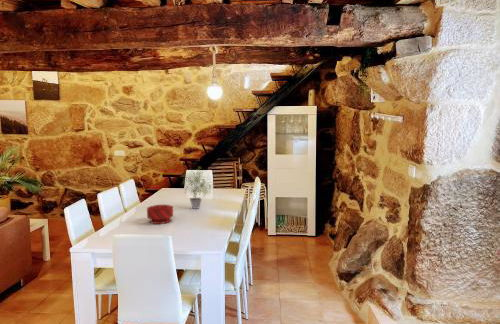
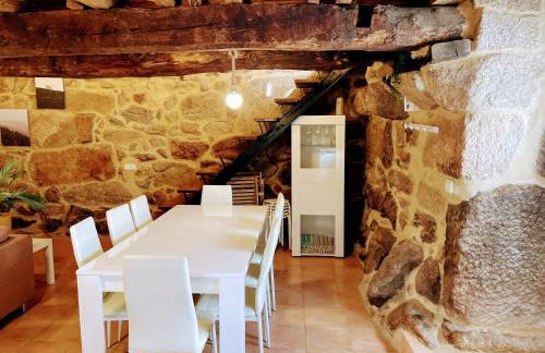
- potted plant (197, 186)
- bowl (160, 214)
